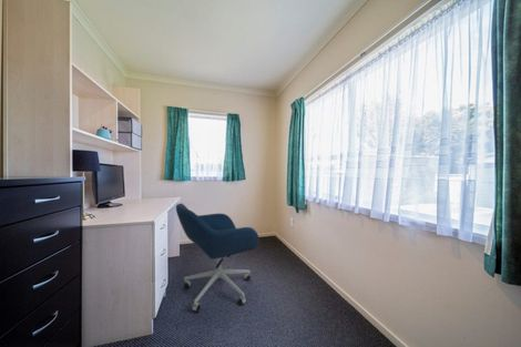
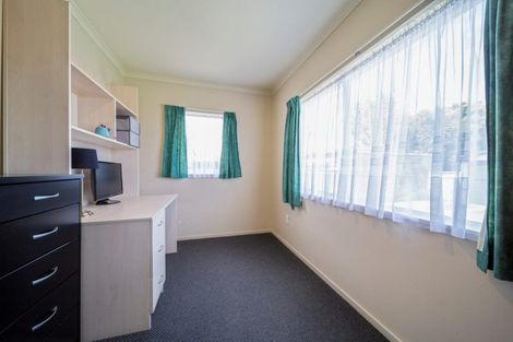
- office chair (217, 246)
